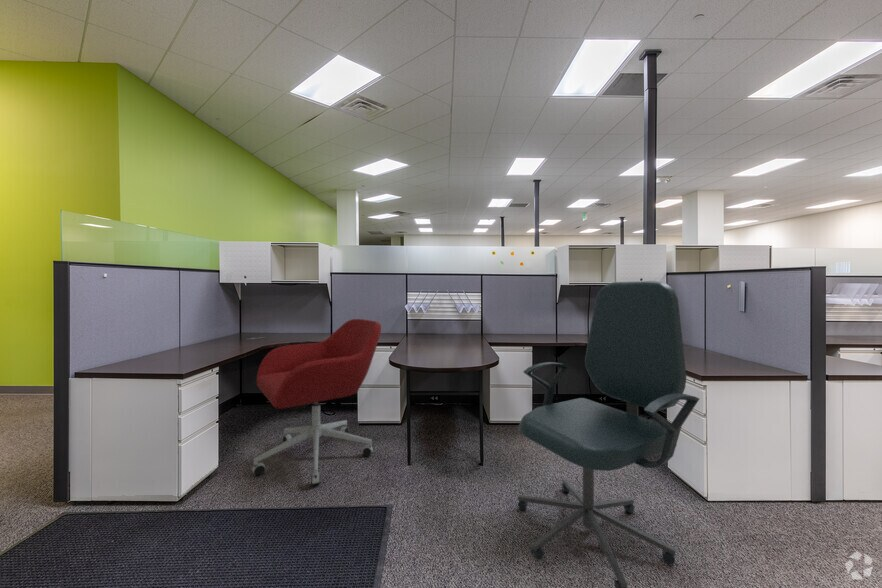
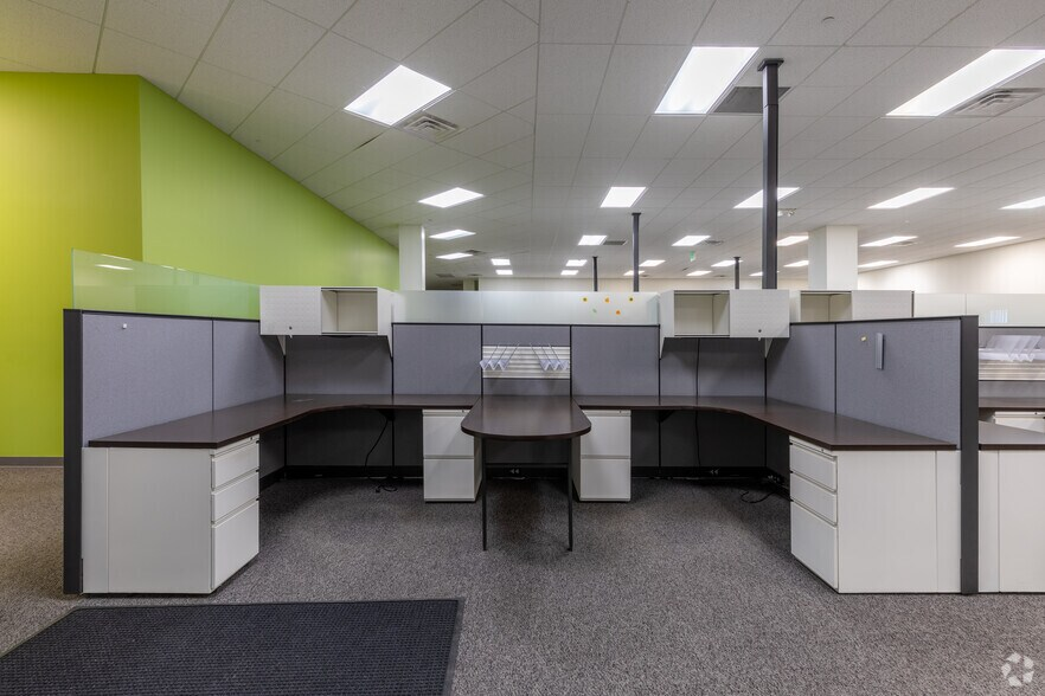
- office chair (596, 404)
- office chair (316, 389)
